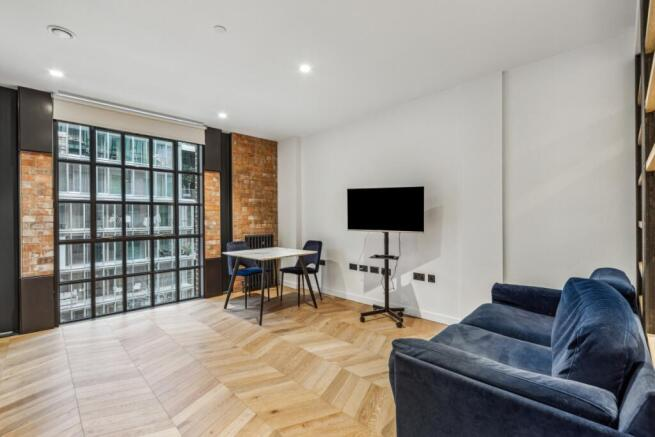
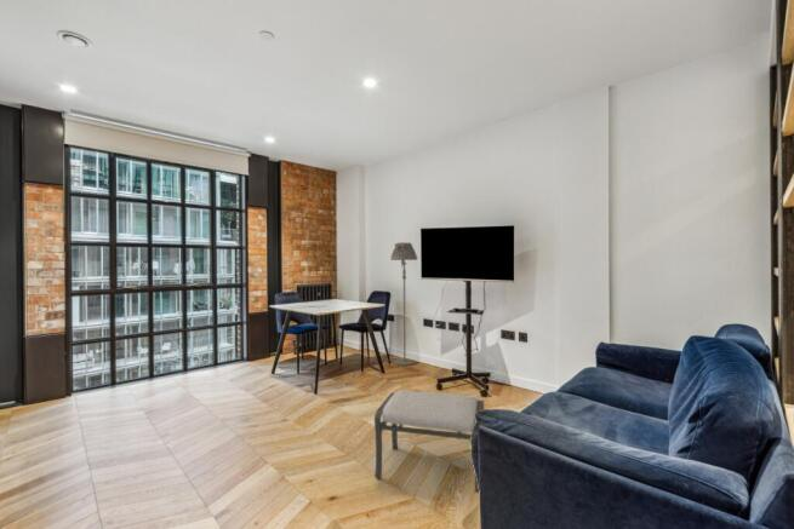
+ ottoman (432, 433)
+ floor lamp (404, 303)
